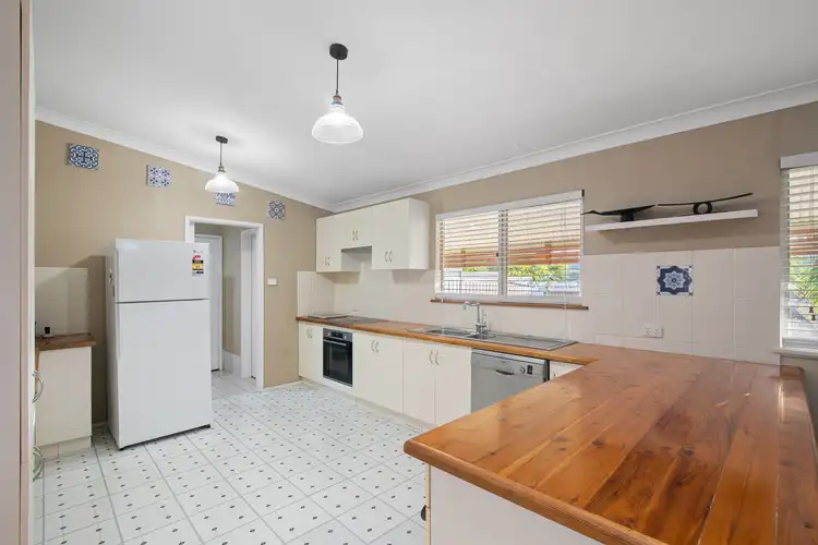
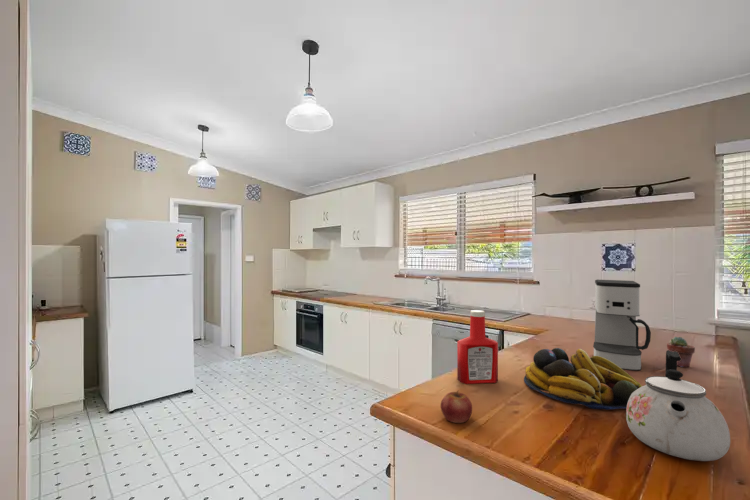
+ soap bottle (477, 345)
+ fruit bowl (579, 370)
+ apple (456, 403)
+ coffee maker (620, 322)
+ potted succulent (680, 350)
+ kettle (674, 399)
